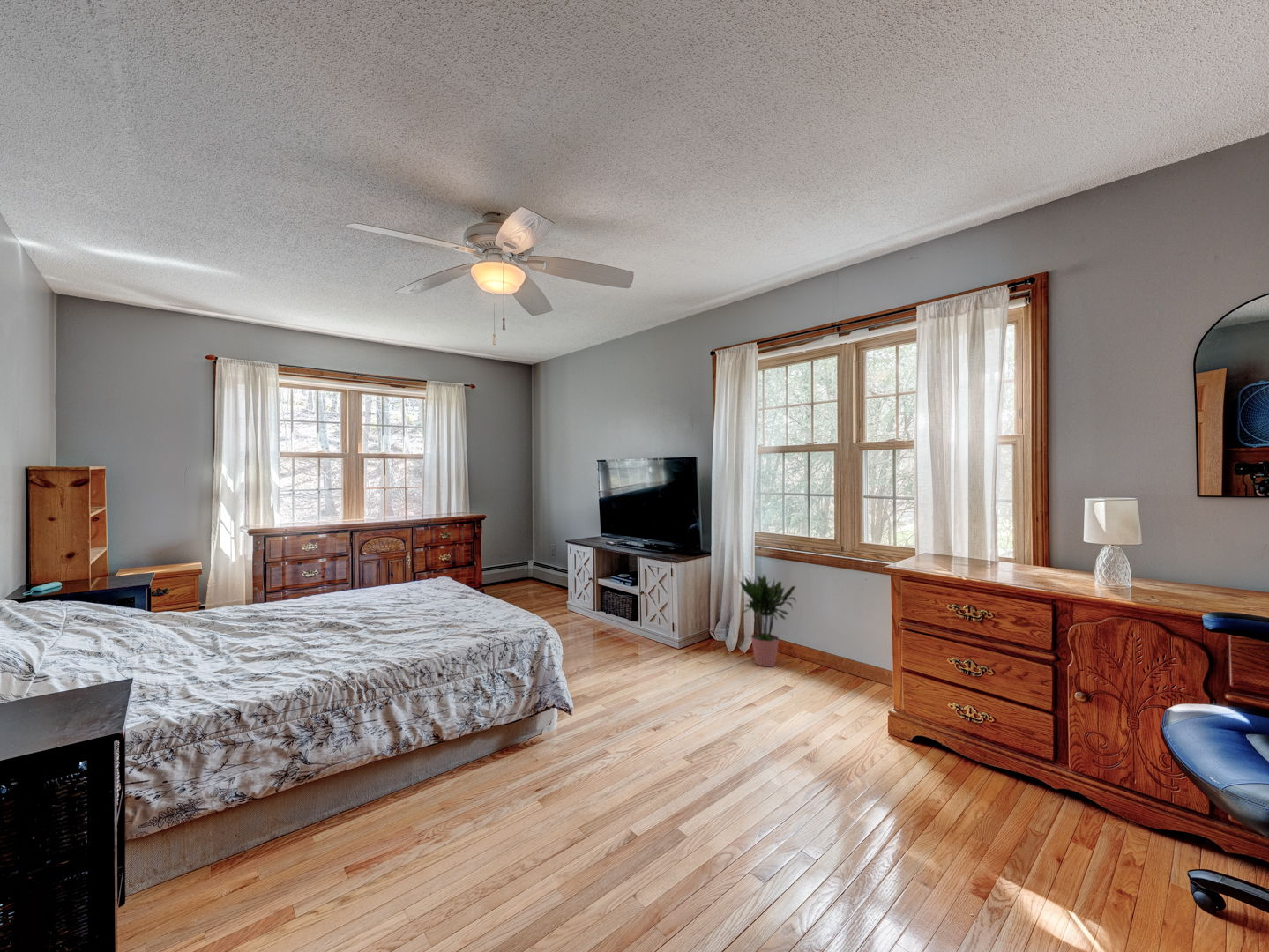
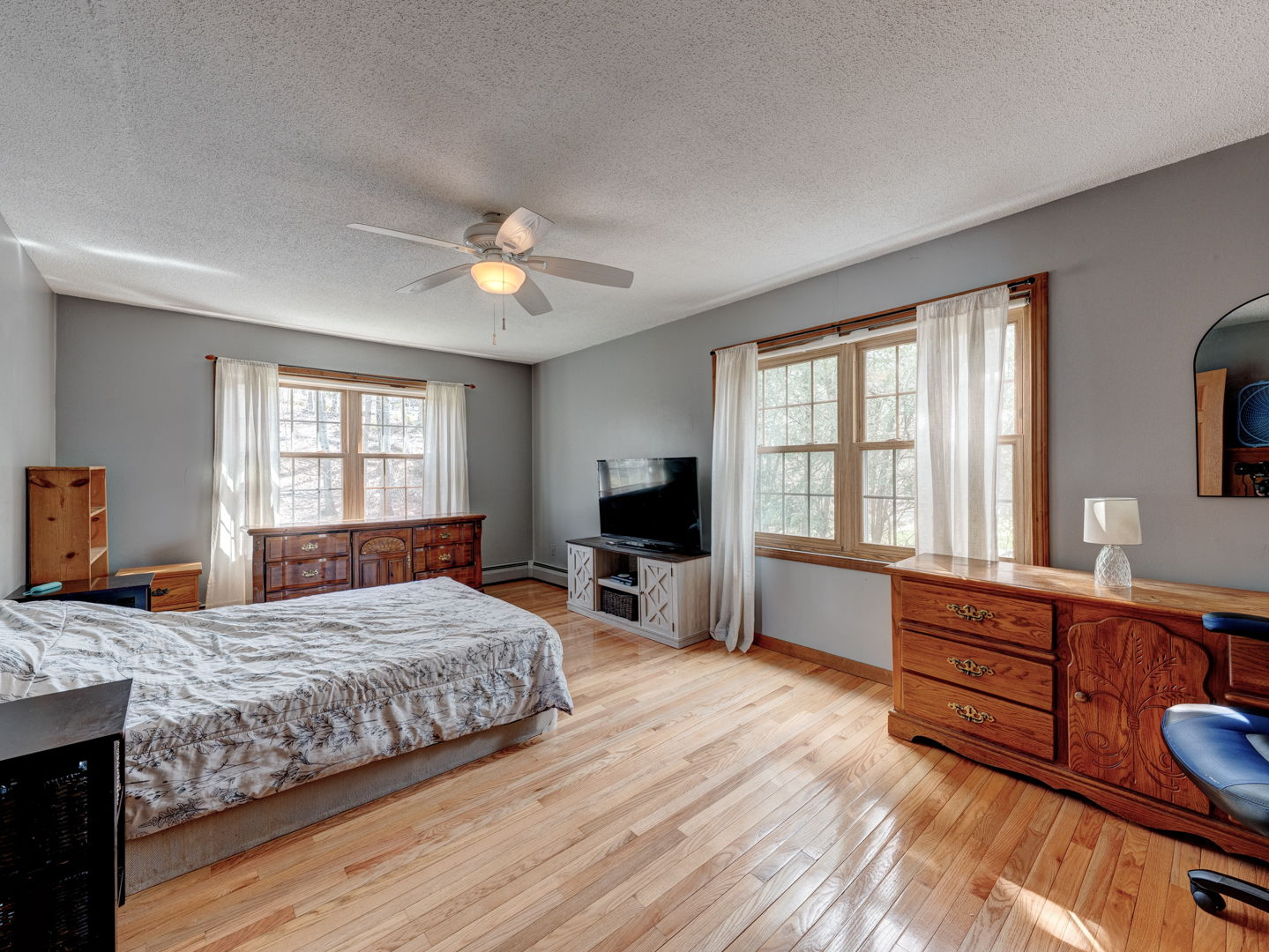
- potted plant (773, 618)
